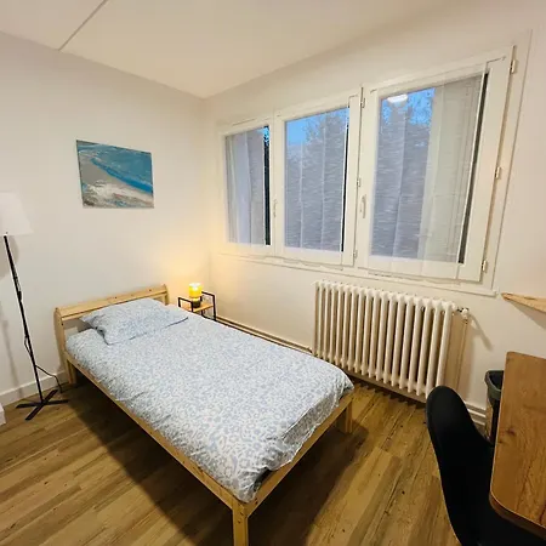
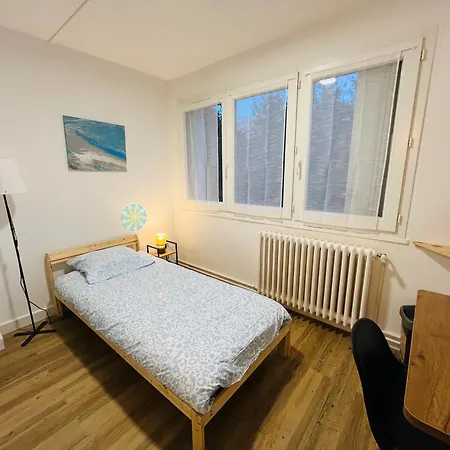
+ decorative plate (134, 217)
